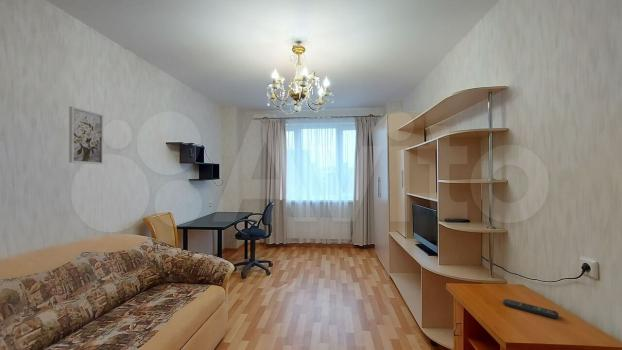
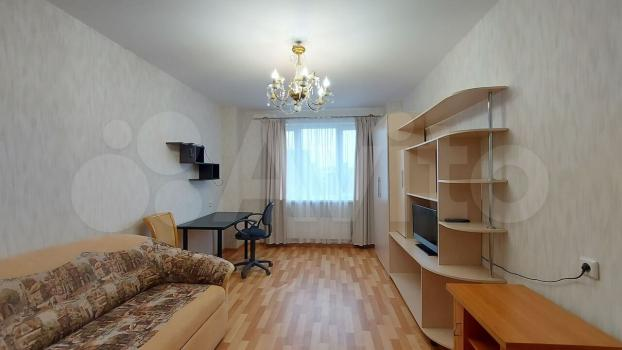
- remote control (529, 307)
- wall art (87, 137)
